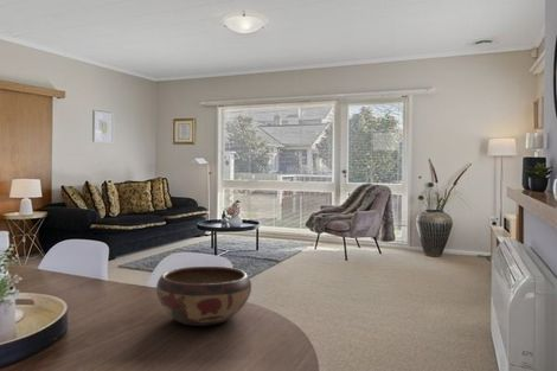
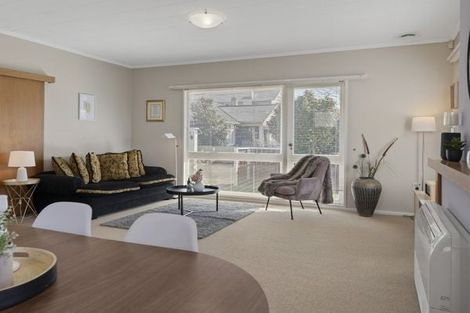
- decorative bowl (204, 295)
